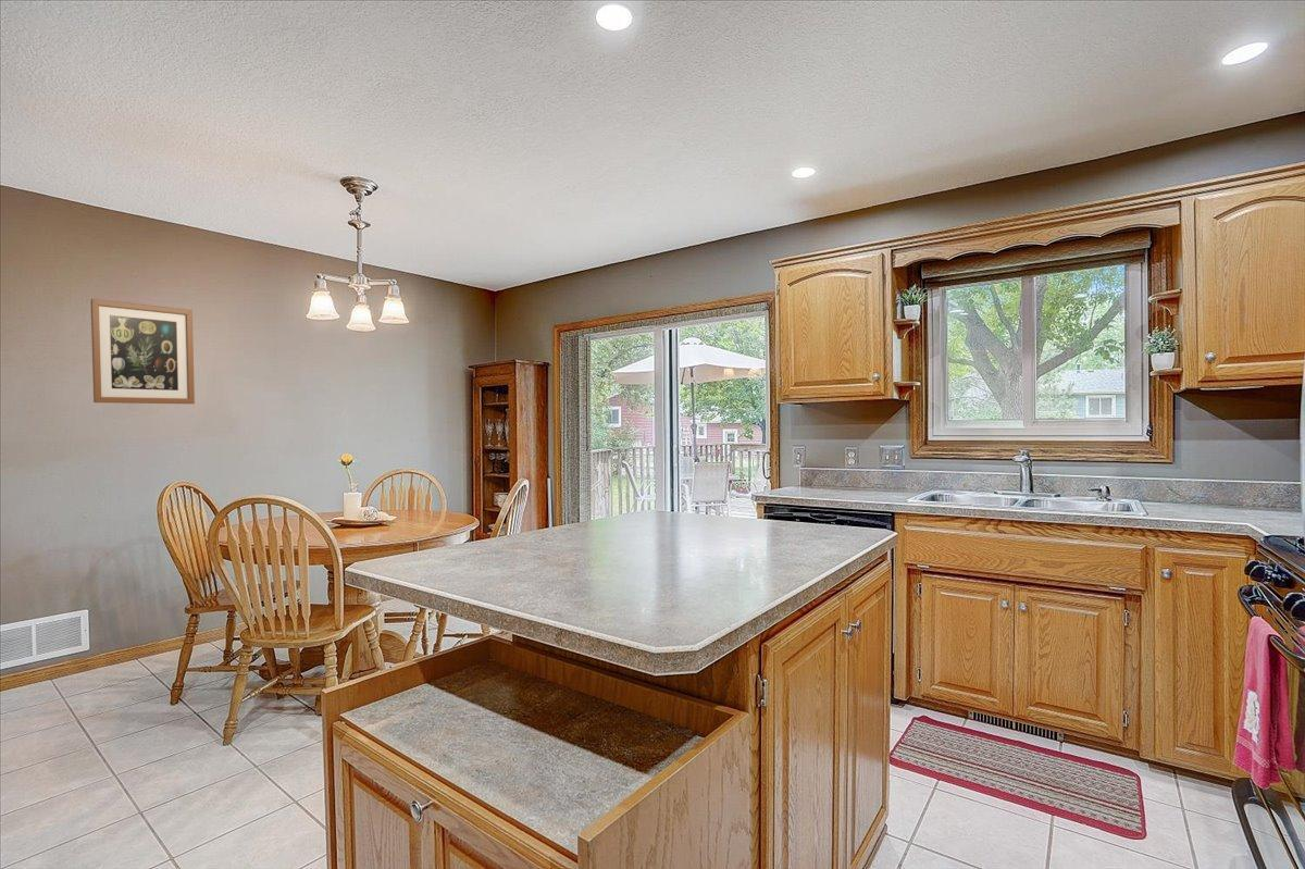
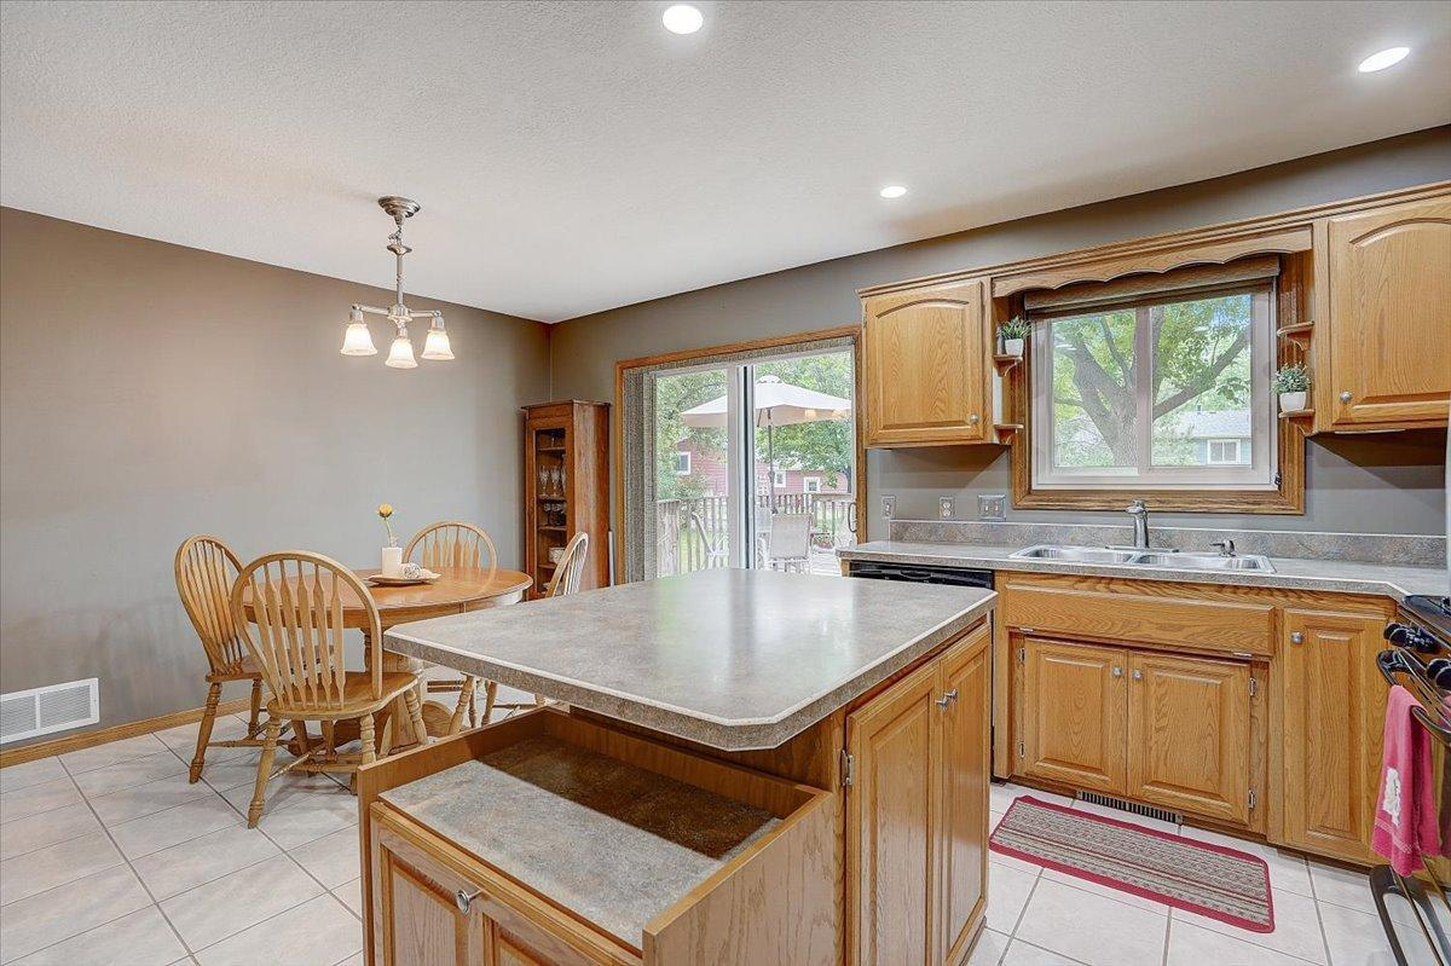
- wall art (145, 353)
